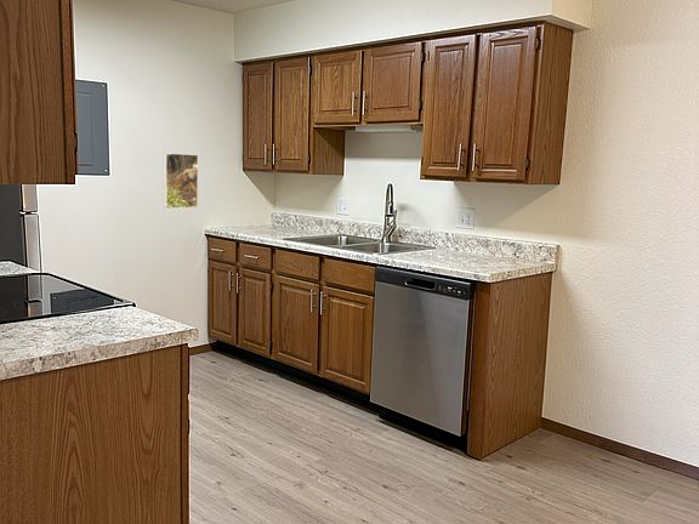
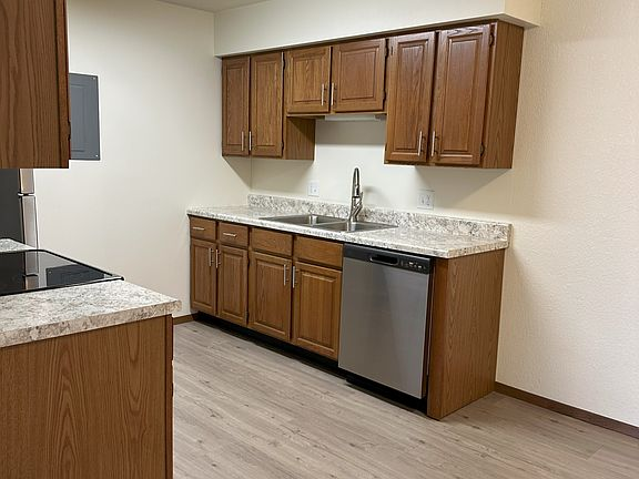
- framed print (181, 181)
